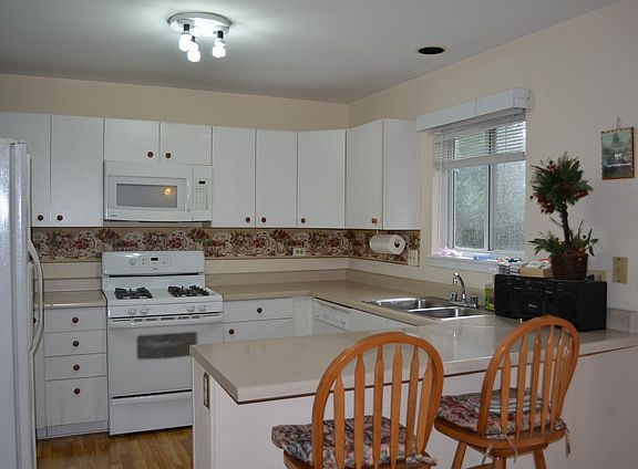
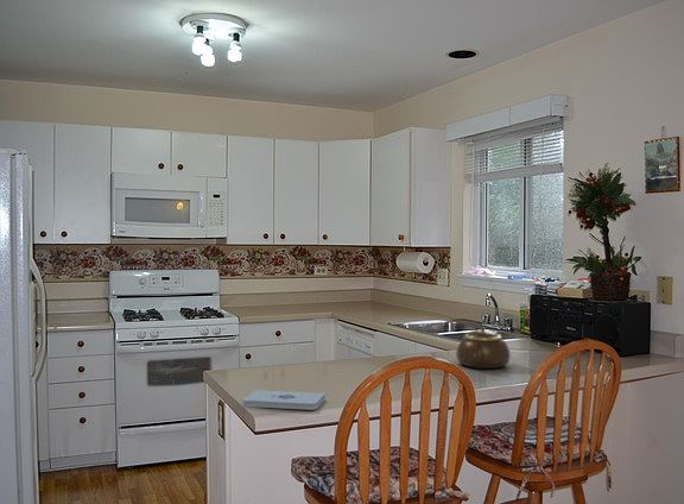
+ notepad (284, 399)
+ teapot (483, 346)
